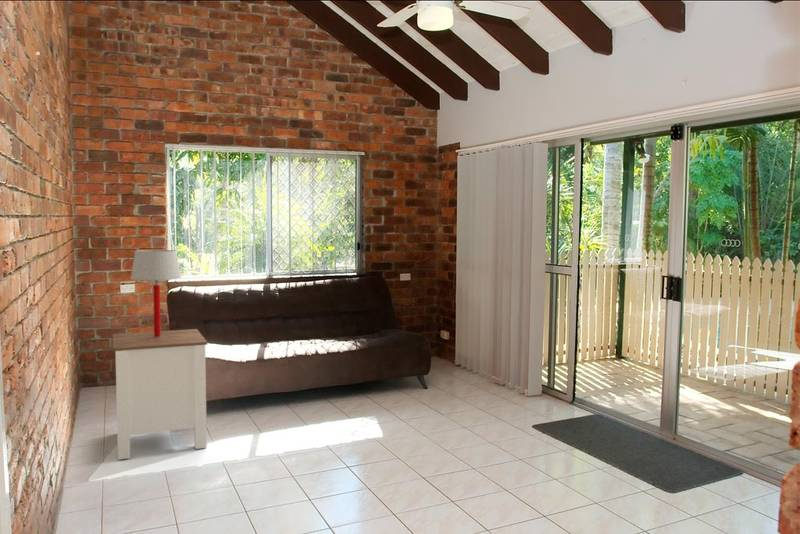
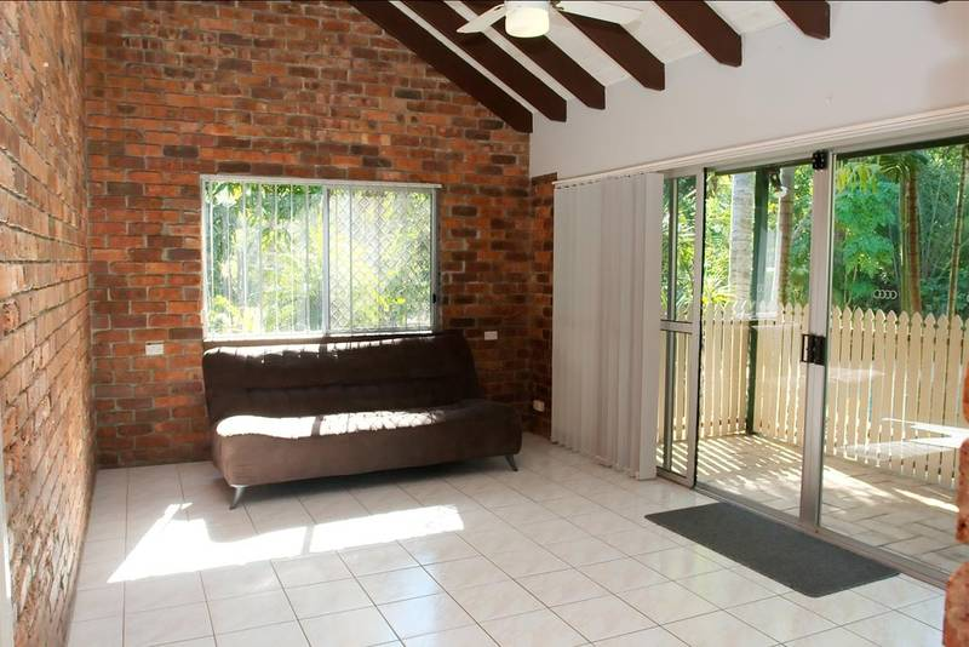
- side table (159, 389)
- table lamp (156, 293)
